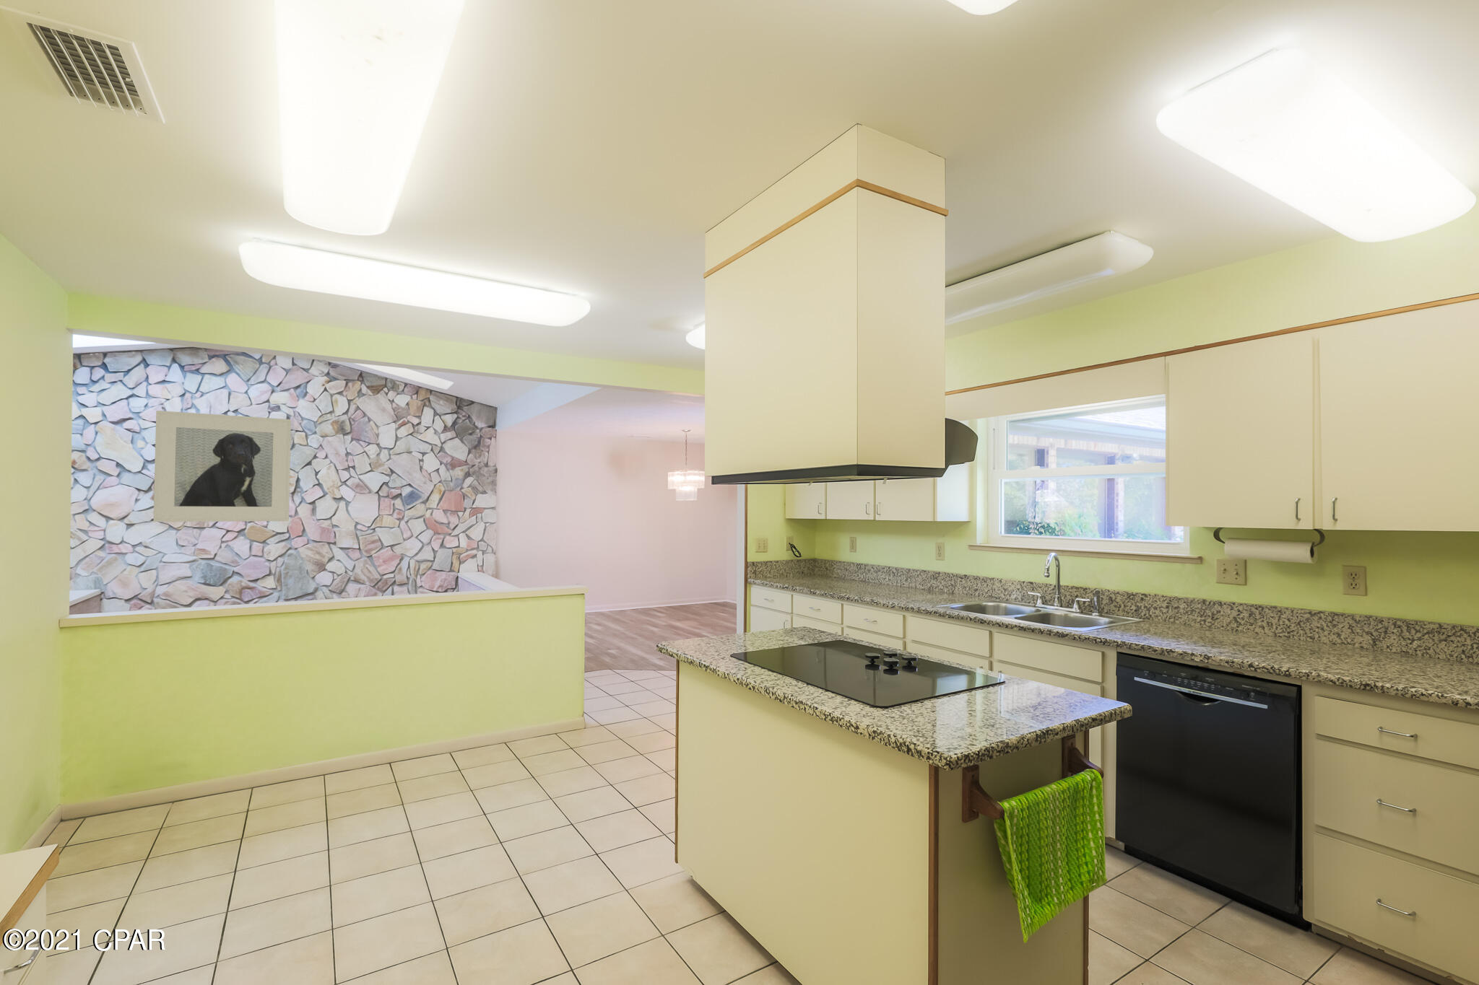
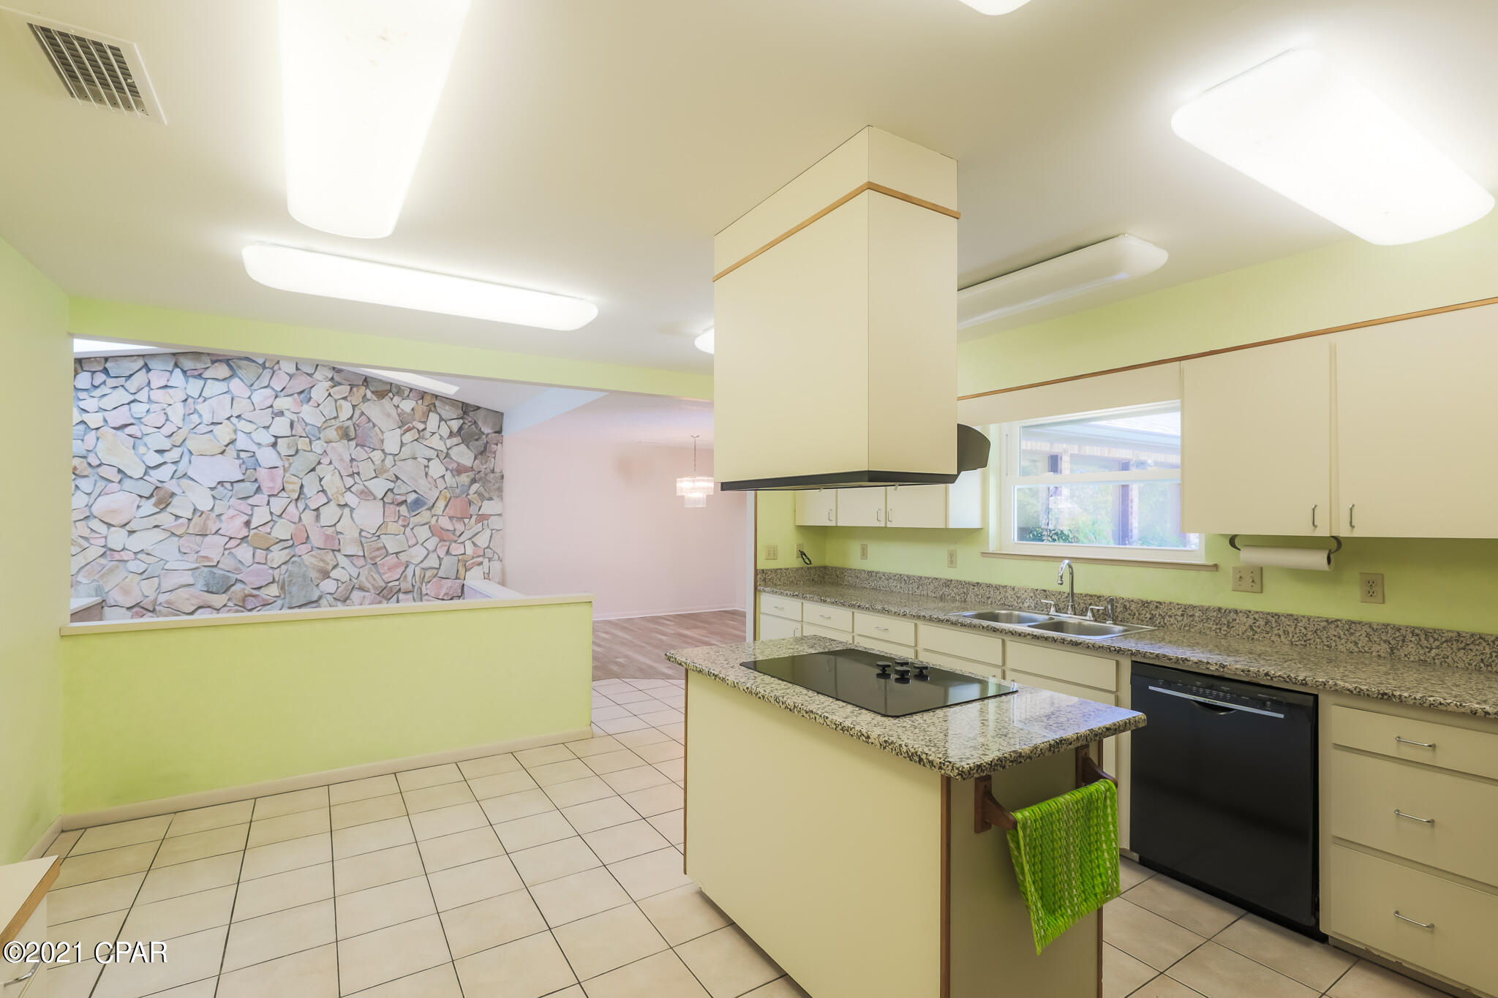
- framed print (225, 467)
